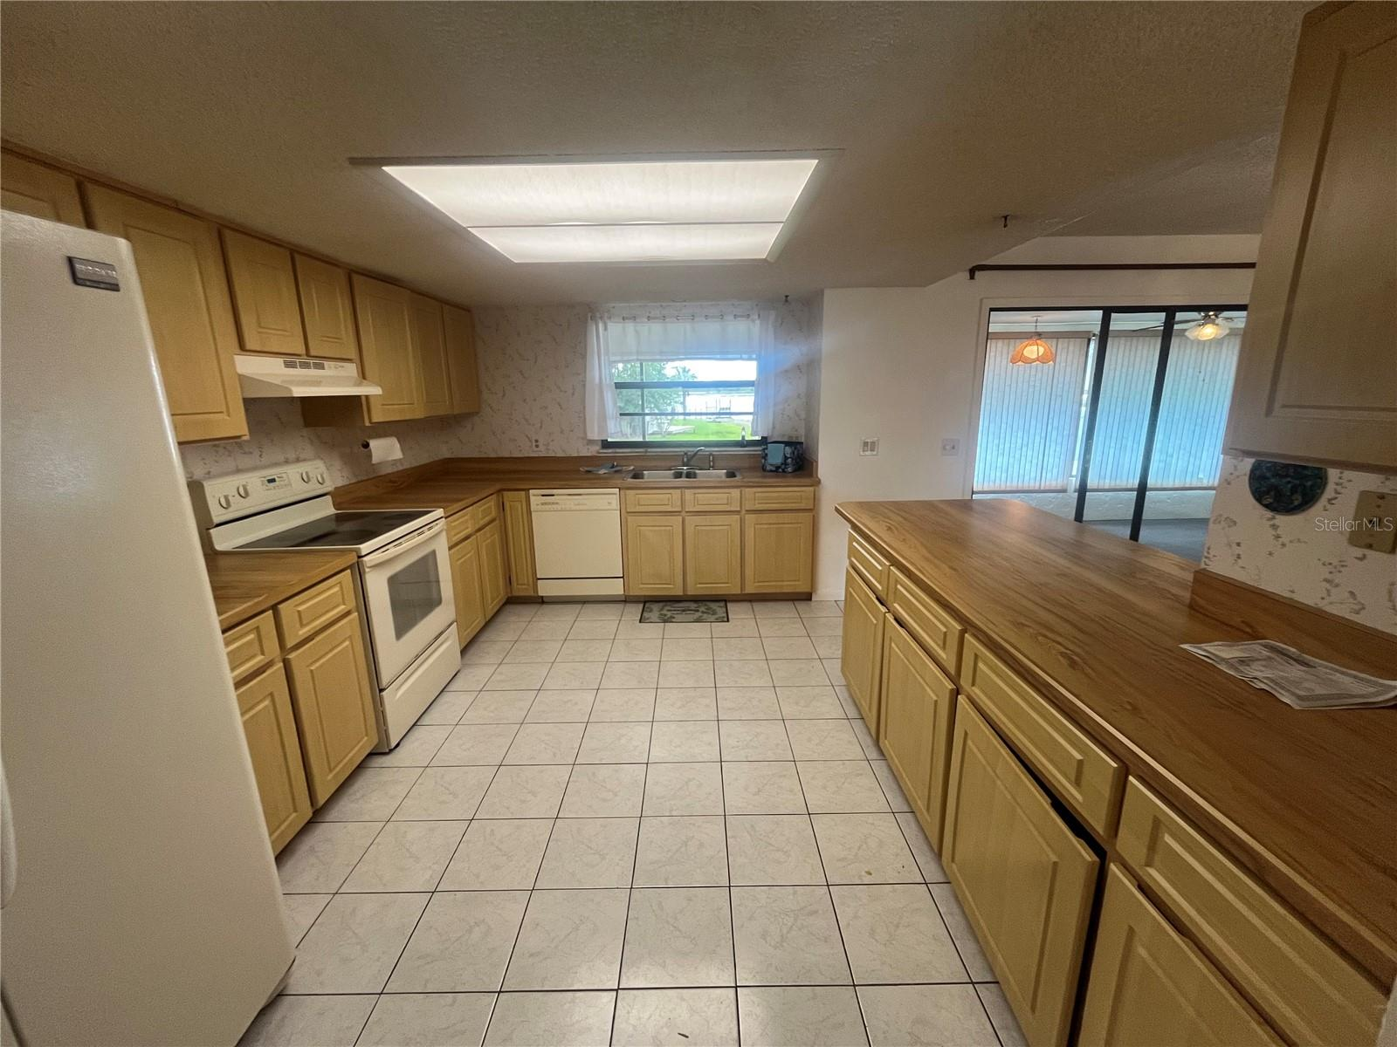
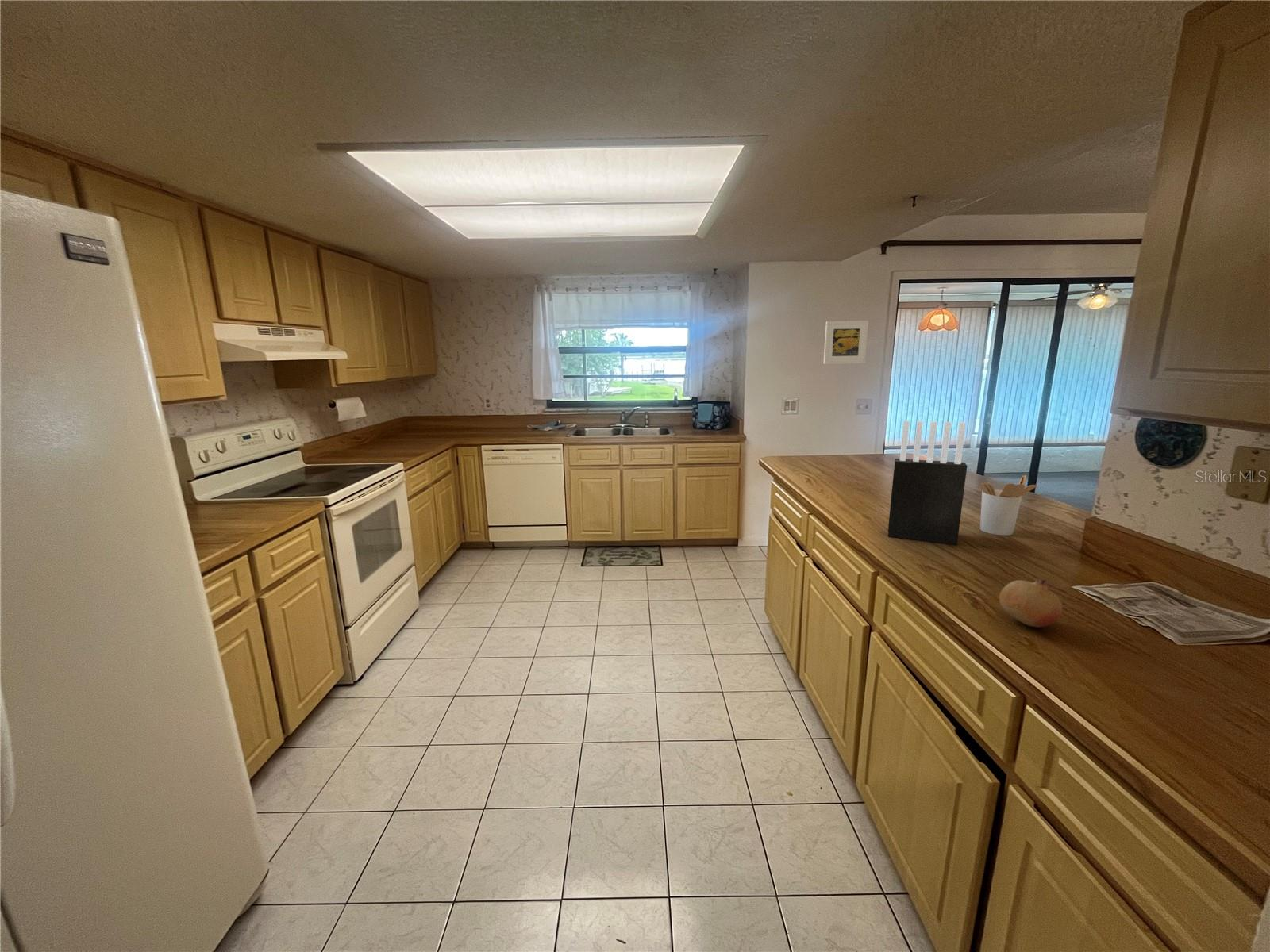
+ utensil holder (1005, 505)
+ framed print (845, 342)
+ fruit (1029, 600)
+ knife block (926, 478)
